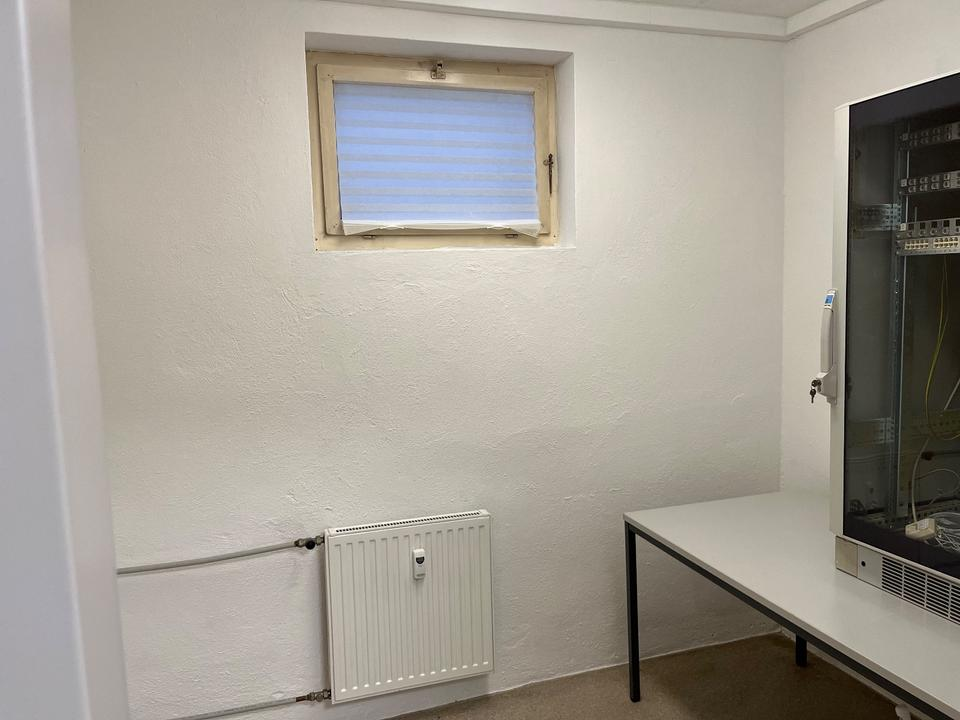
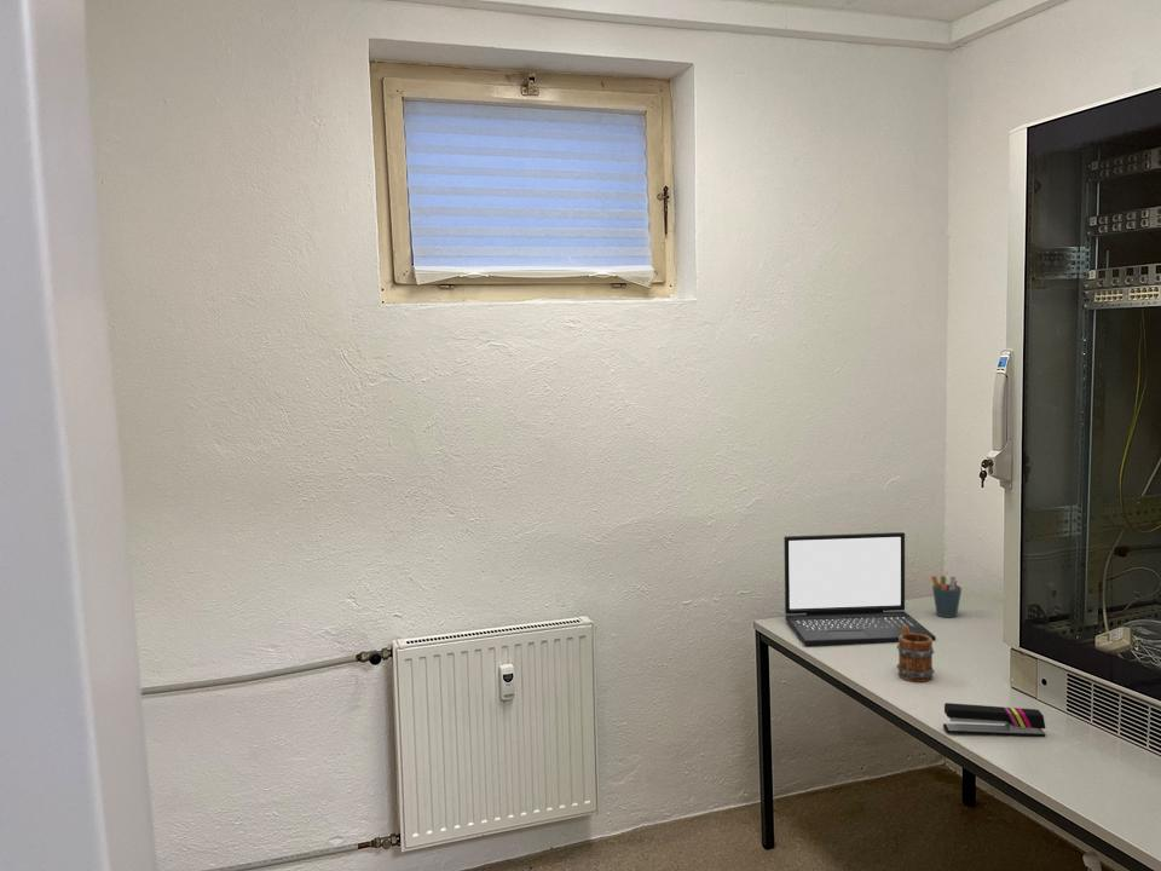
+ stapler (993, 719)
+ pen holder (946, 593)
+ mug (912, 652)
+ laptop (856, 587)
